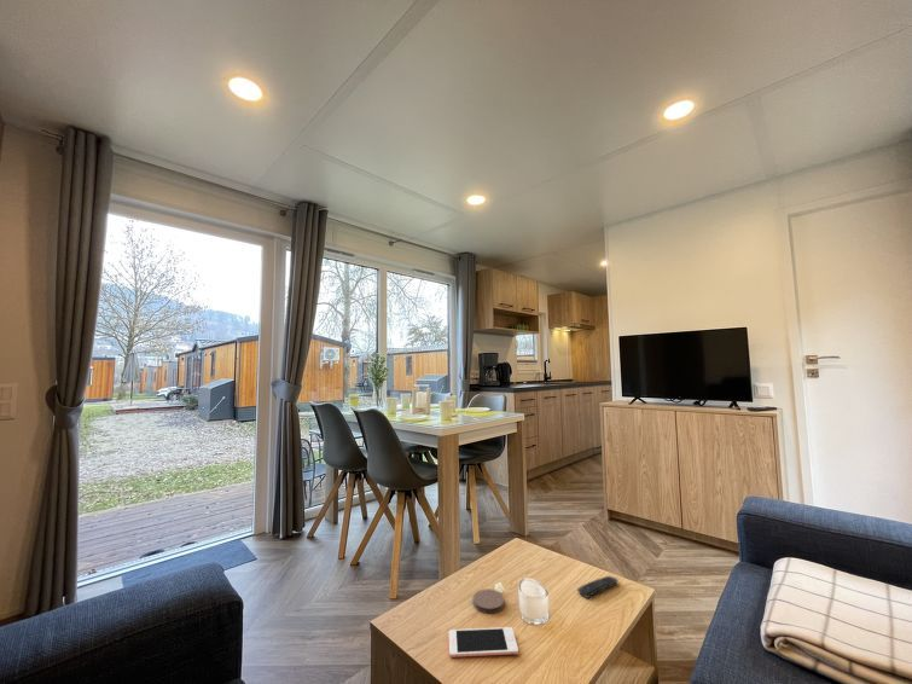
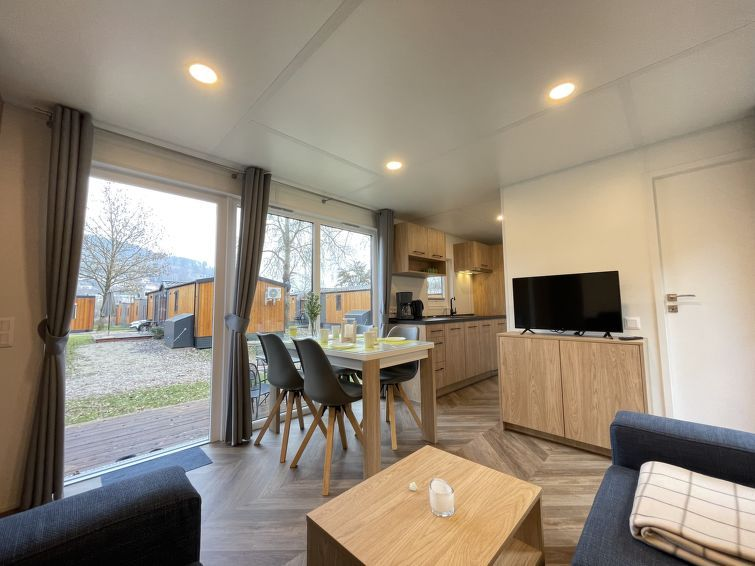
- remote control (599, 585)
- coaster (488, 601)
- cell phone (482, 642)
